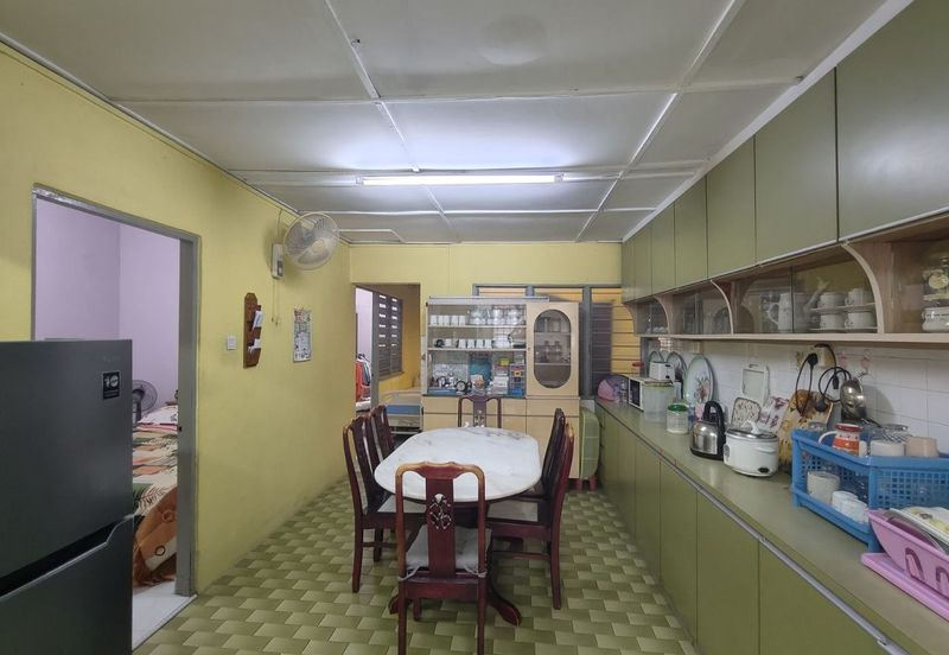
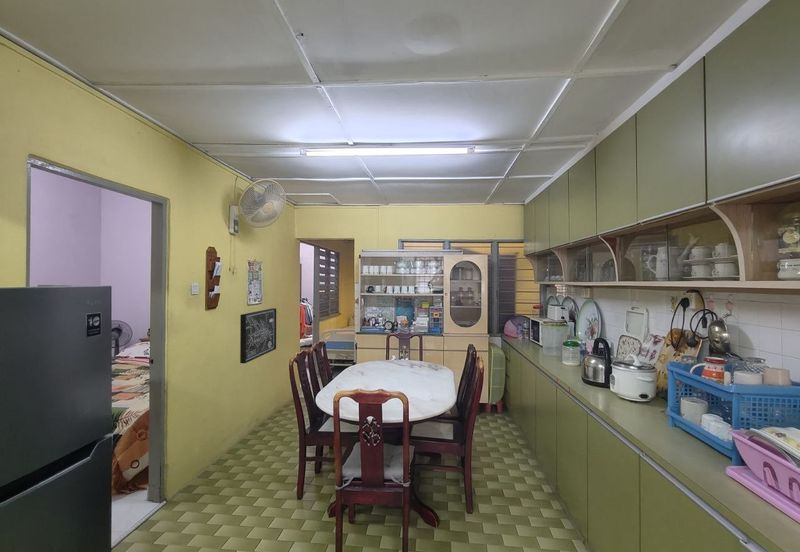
+ wall art (259, 333)
